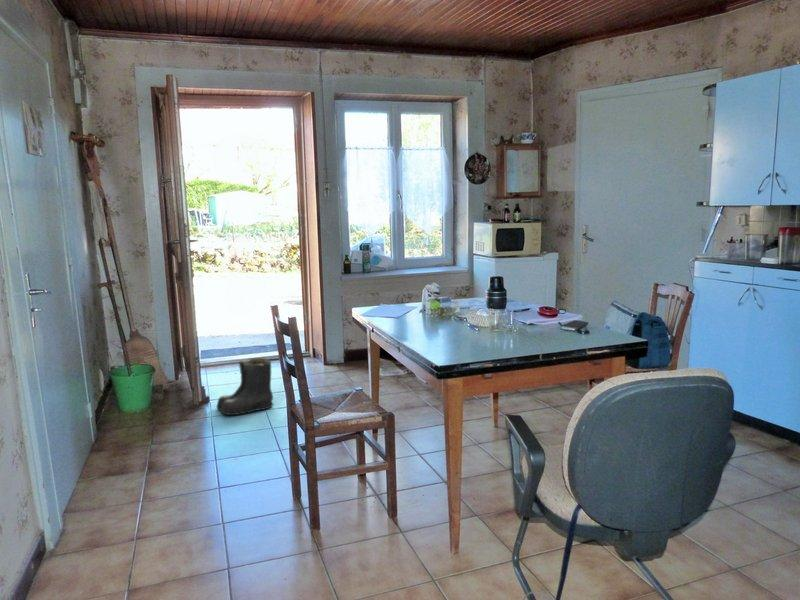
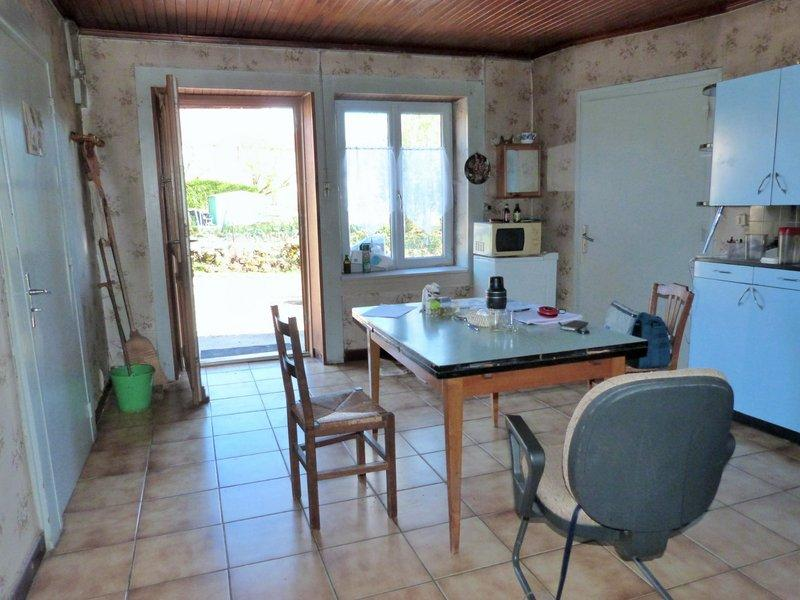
- boots (243, 384)
